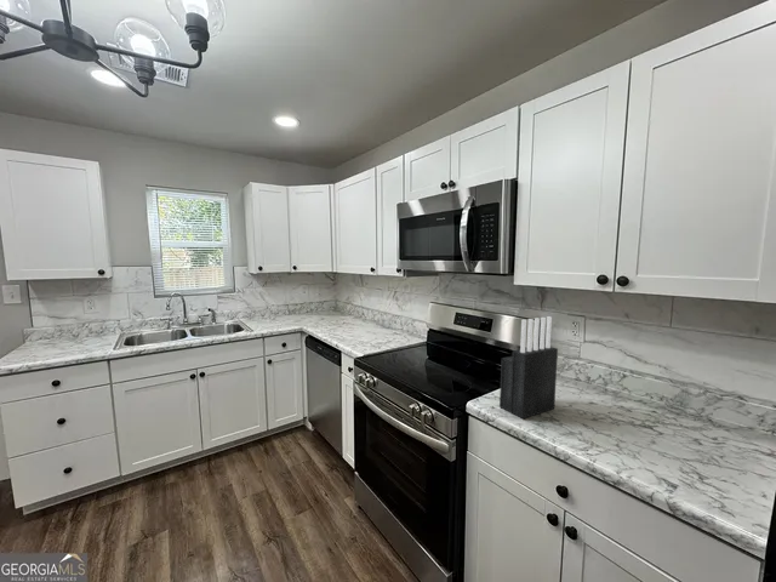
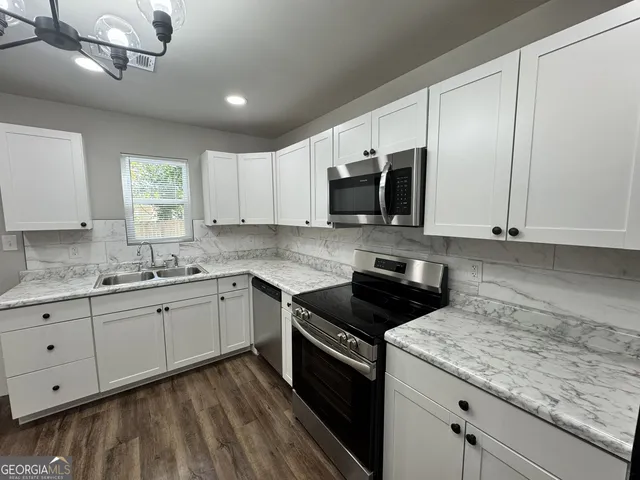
- knife block (526, 361)
